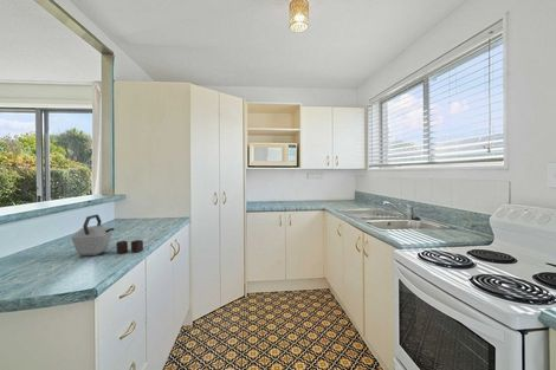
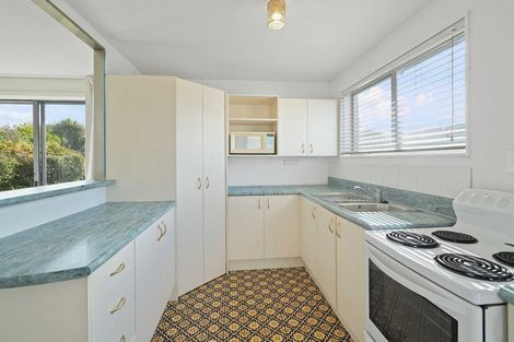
- kettle (110, 233)
